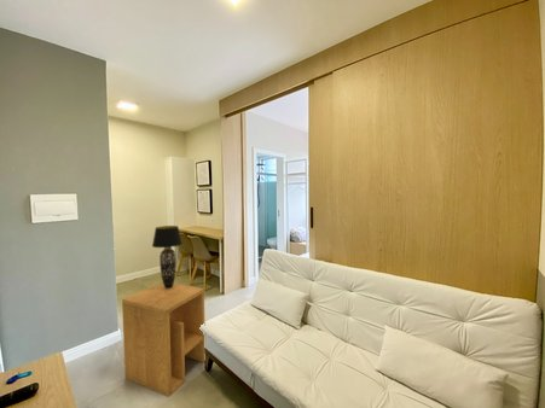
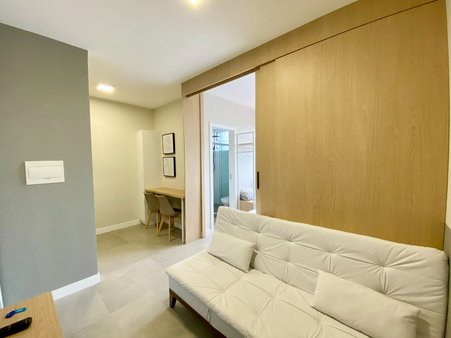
- table lamp (168, 257)
- side table (166, 331)
